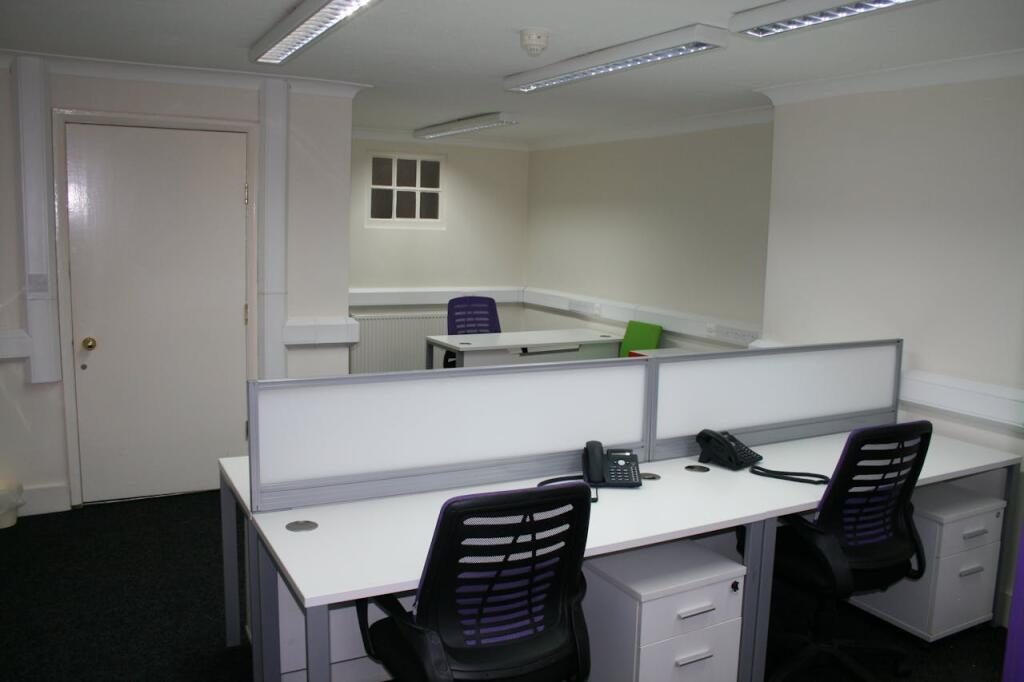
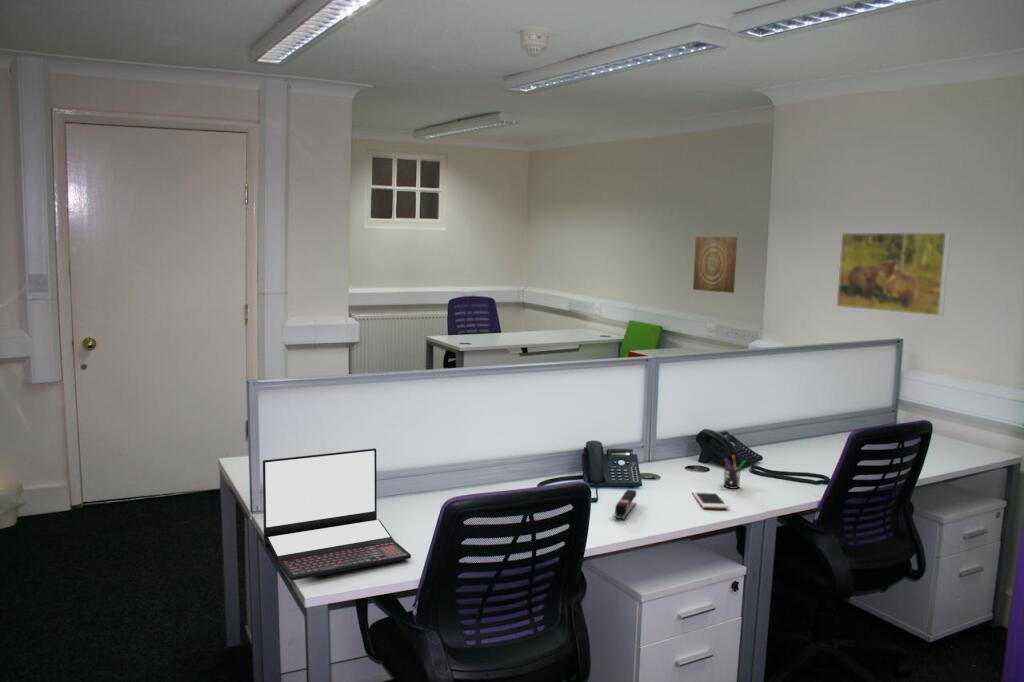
+ laptop (336, 510)
+ pen holder (734, 470)
+ cell phone (709, 499)
+ stapler (625, 503)
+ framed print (889, 272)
+ wall art (714, 264)
